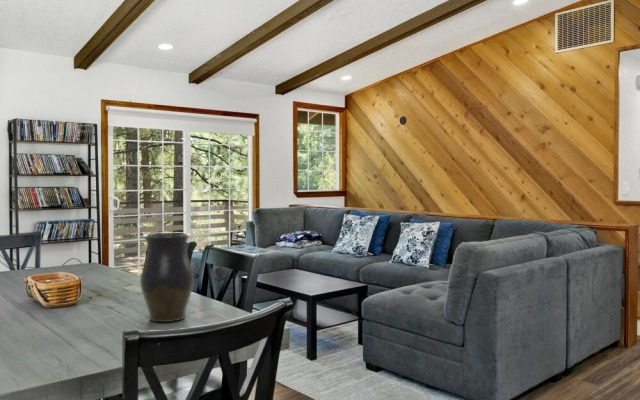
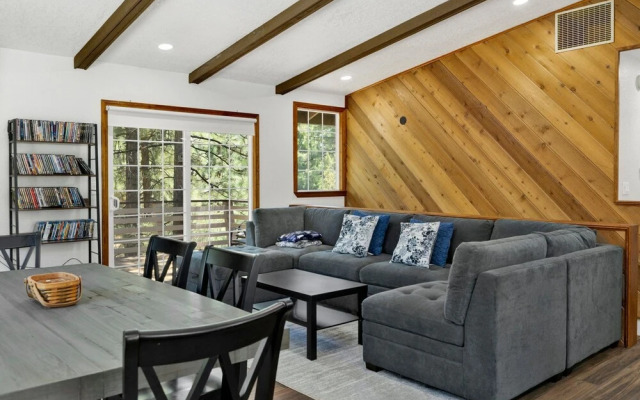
- vase (167, 276)
